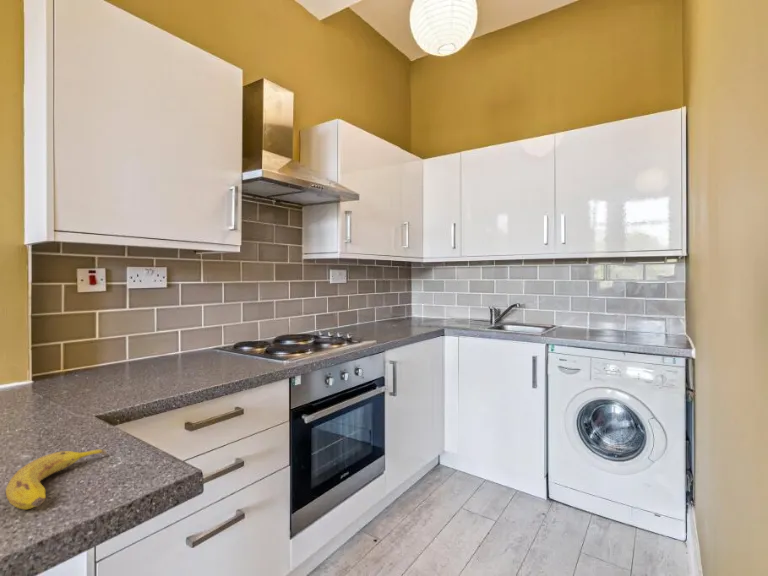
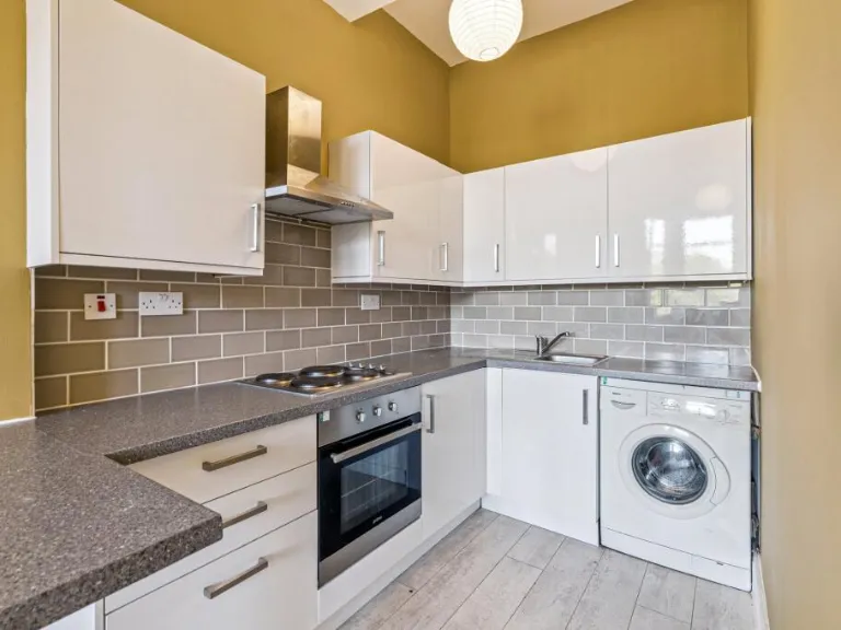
- fruit (54, 471)
